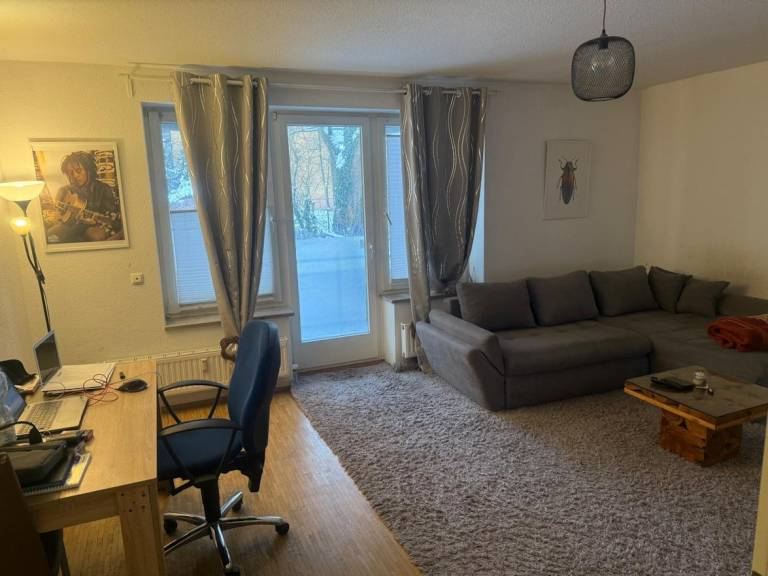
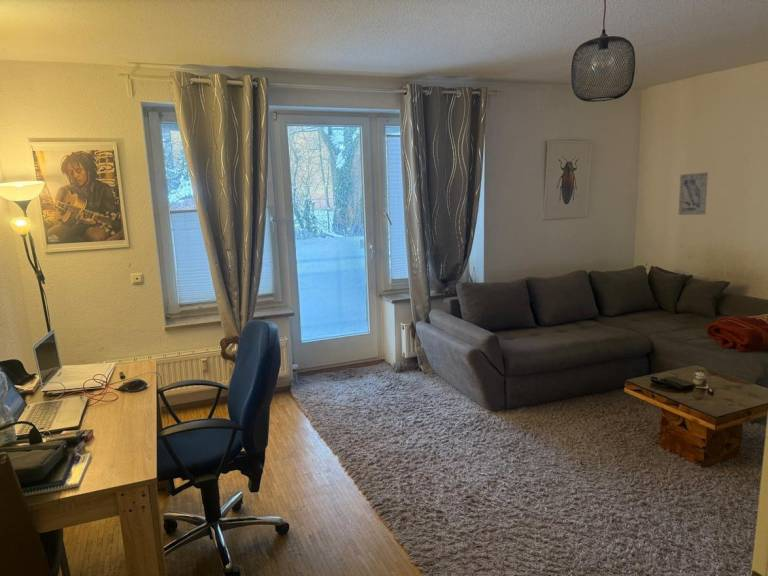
+ wall art (692, 194)
